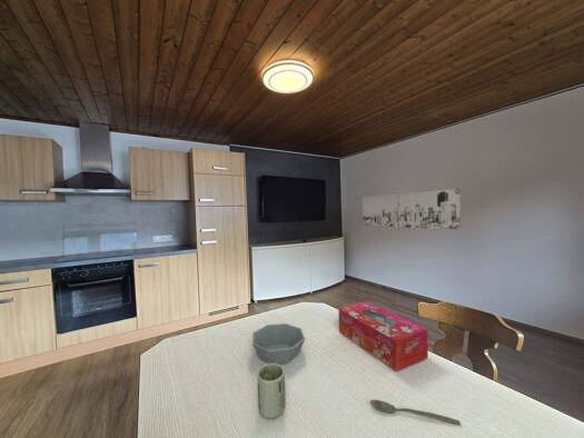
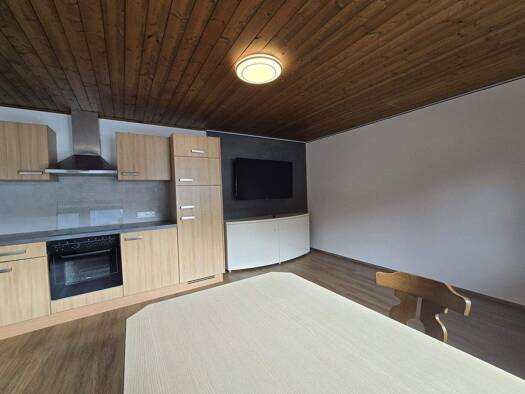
- tissue box (378, 330)
- spoon (413, 411)
- wall art (403, 210)
- bowl (278, 344)
- cup (271, 390)
